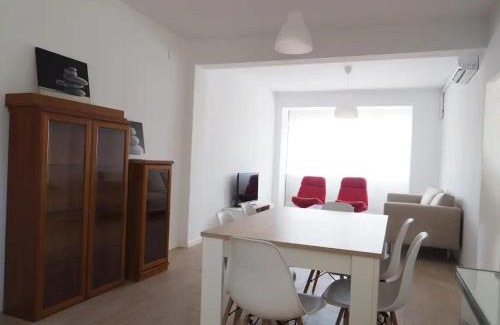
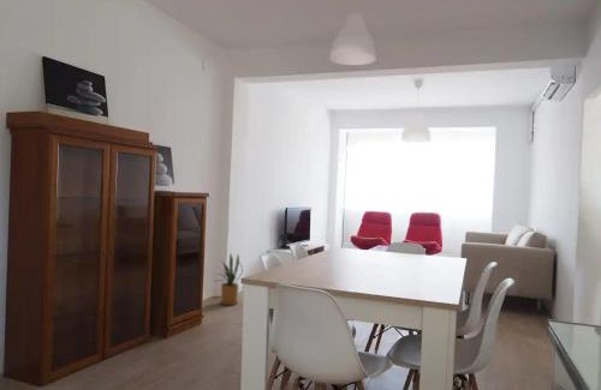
+ house plant (227, 278)
